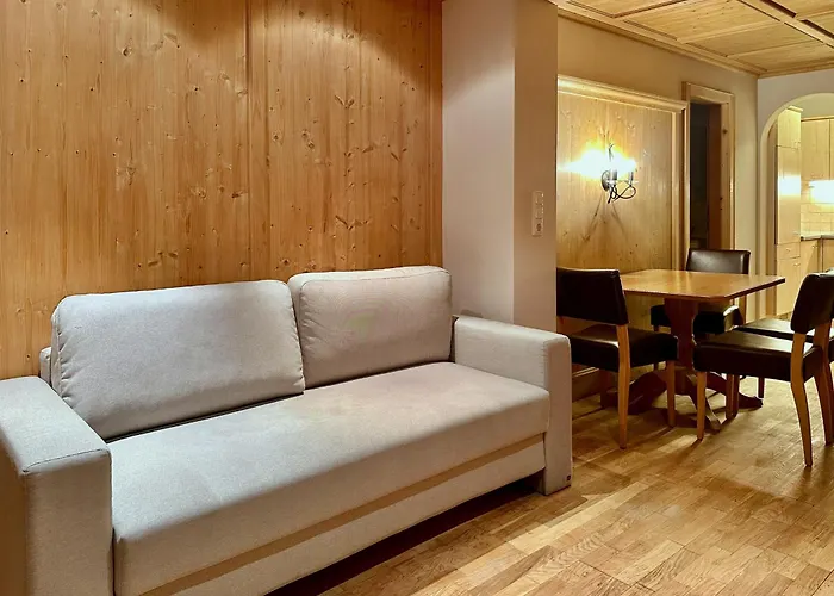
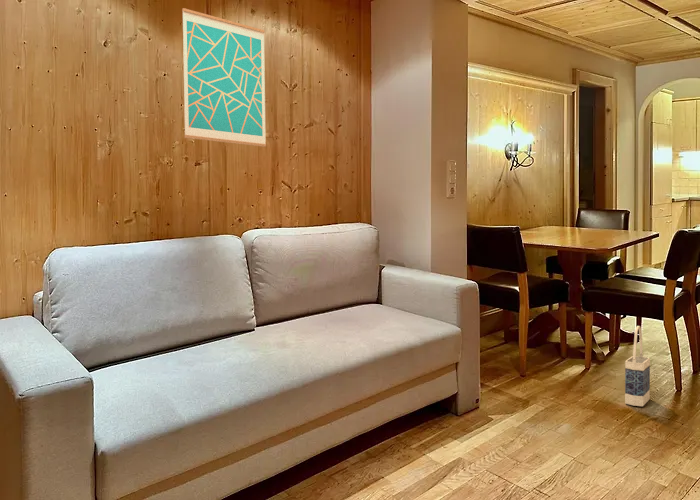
+ wall art (226, 81)
+ bag (637, 363)
